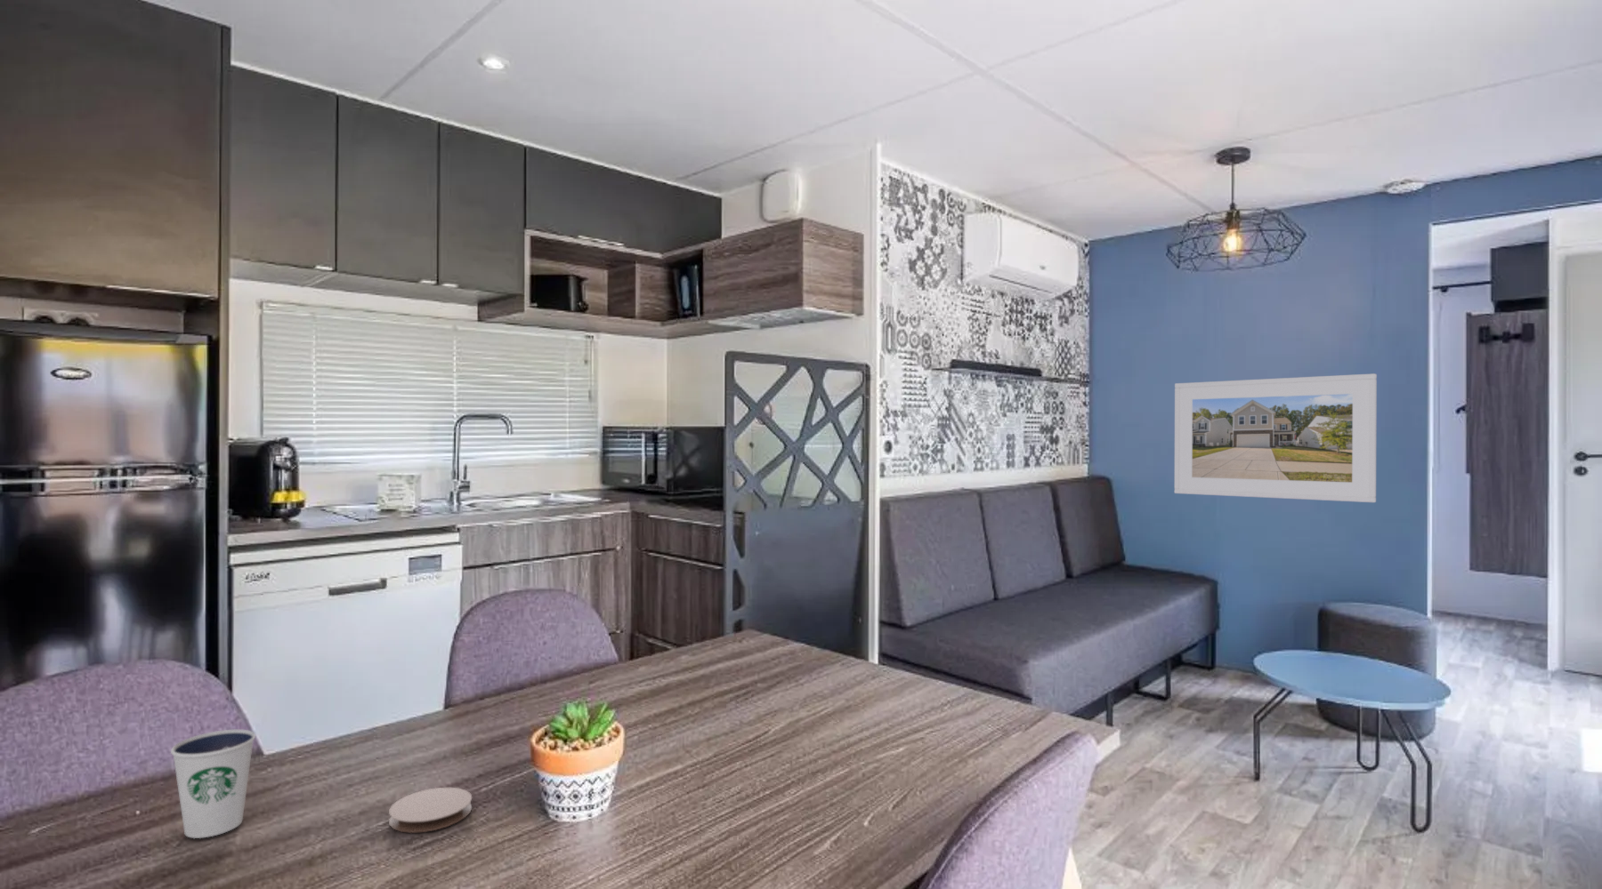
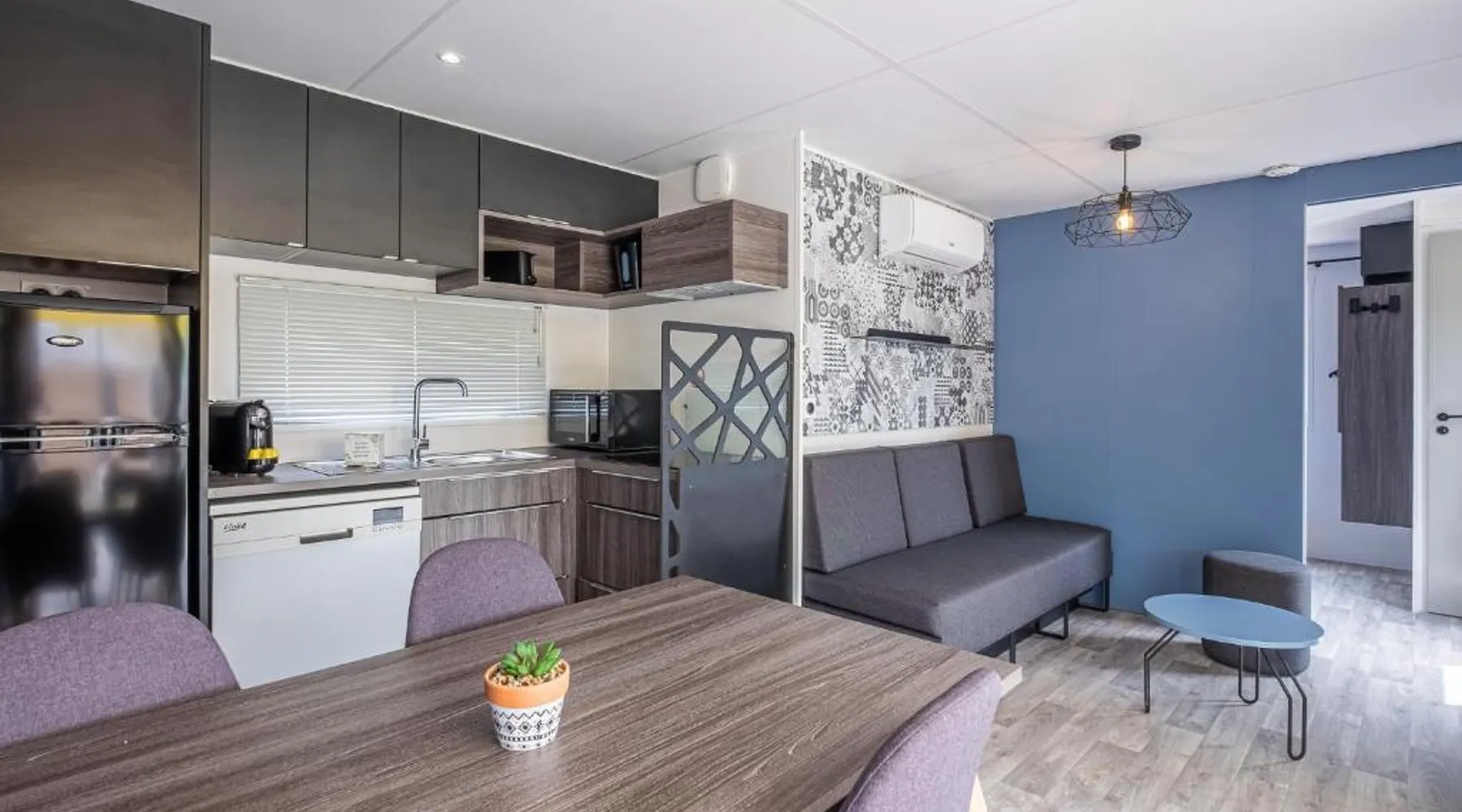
- dixie cup (214, 784)
- coaster (431, 808)
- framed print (1268, 438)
